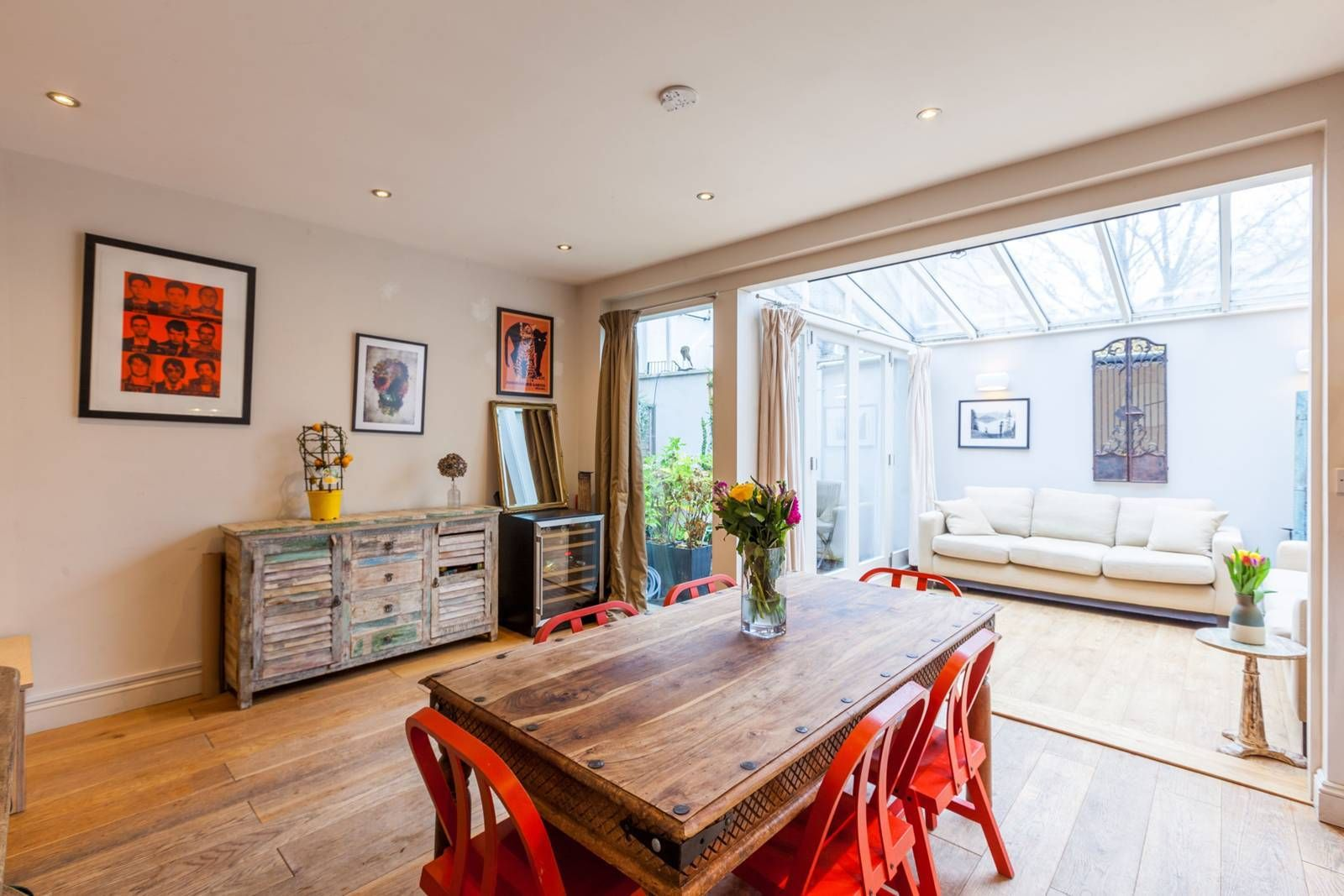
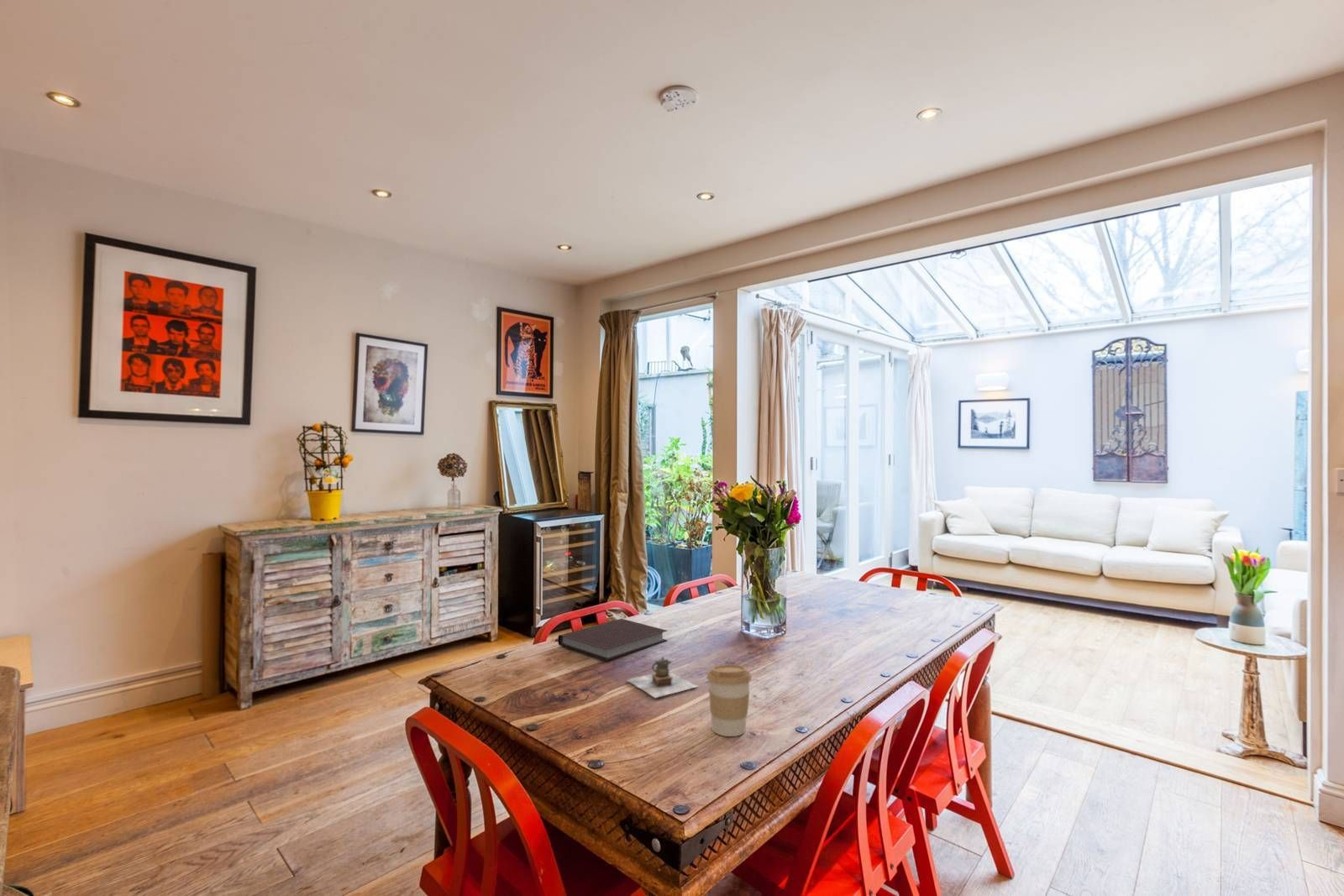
+ coffee cup (728, 697)
+ teapot (662, 670)
+ notebook (613, 637)
